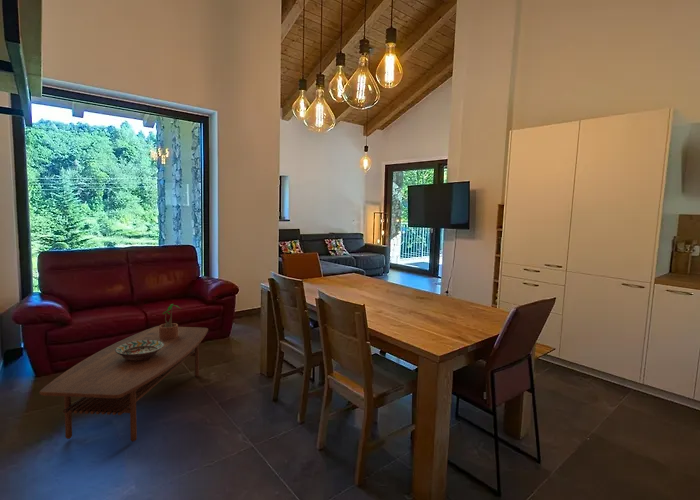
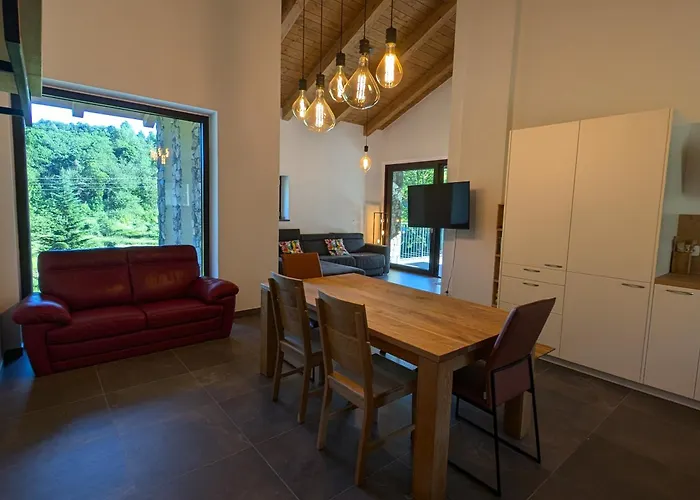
- potted plant (170, 320)
- decorative bowl (140, 351)
- coffee table (143, 377)
